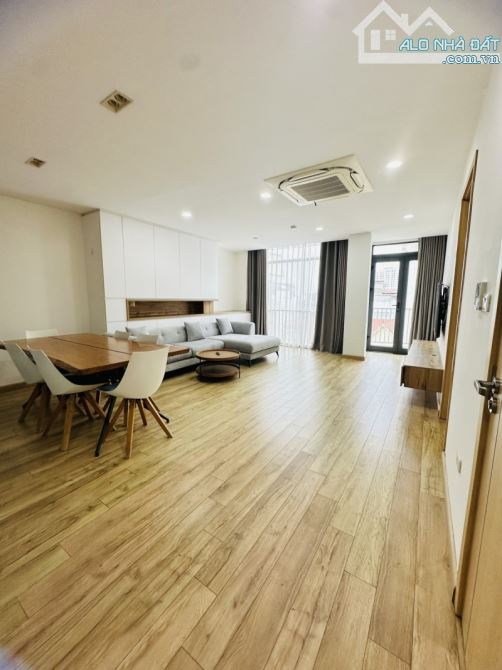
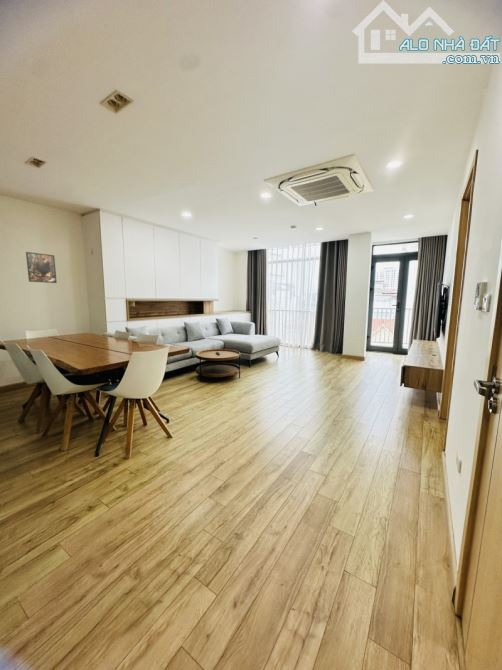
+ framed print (41, 268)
